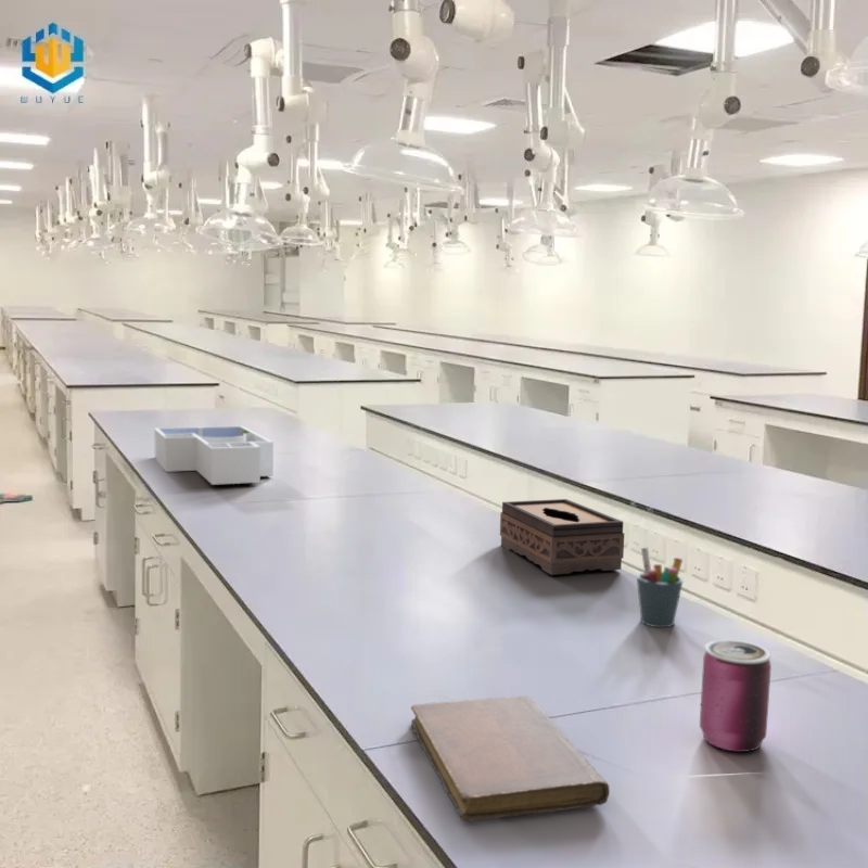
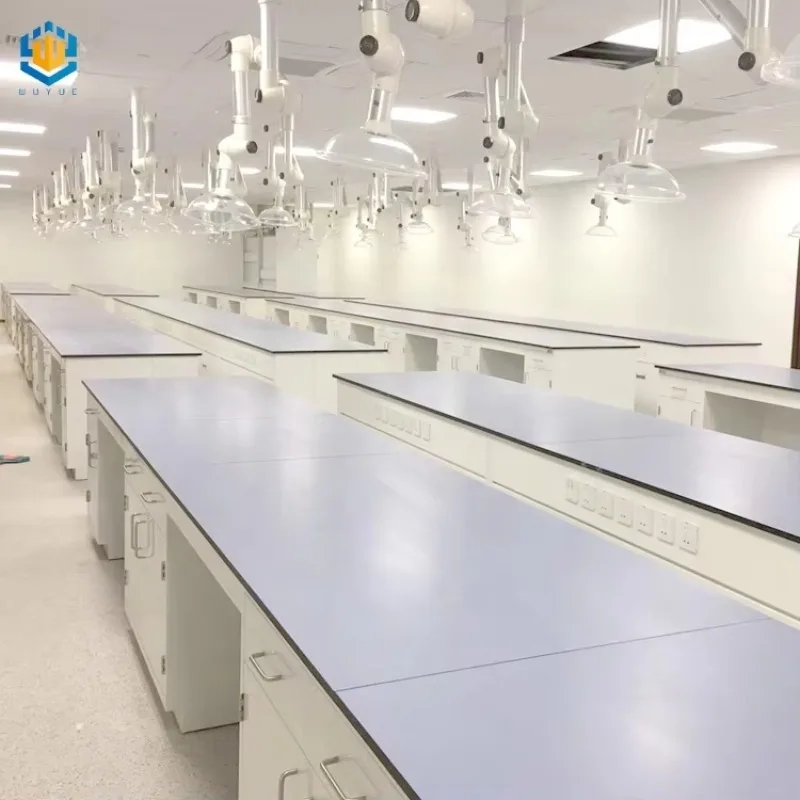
- notebook (500, 750)
- can (735, 694)
- tissue box (559, 534)
- pen holder (660, 588)
- desk organizer (214, 452)
